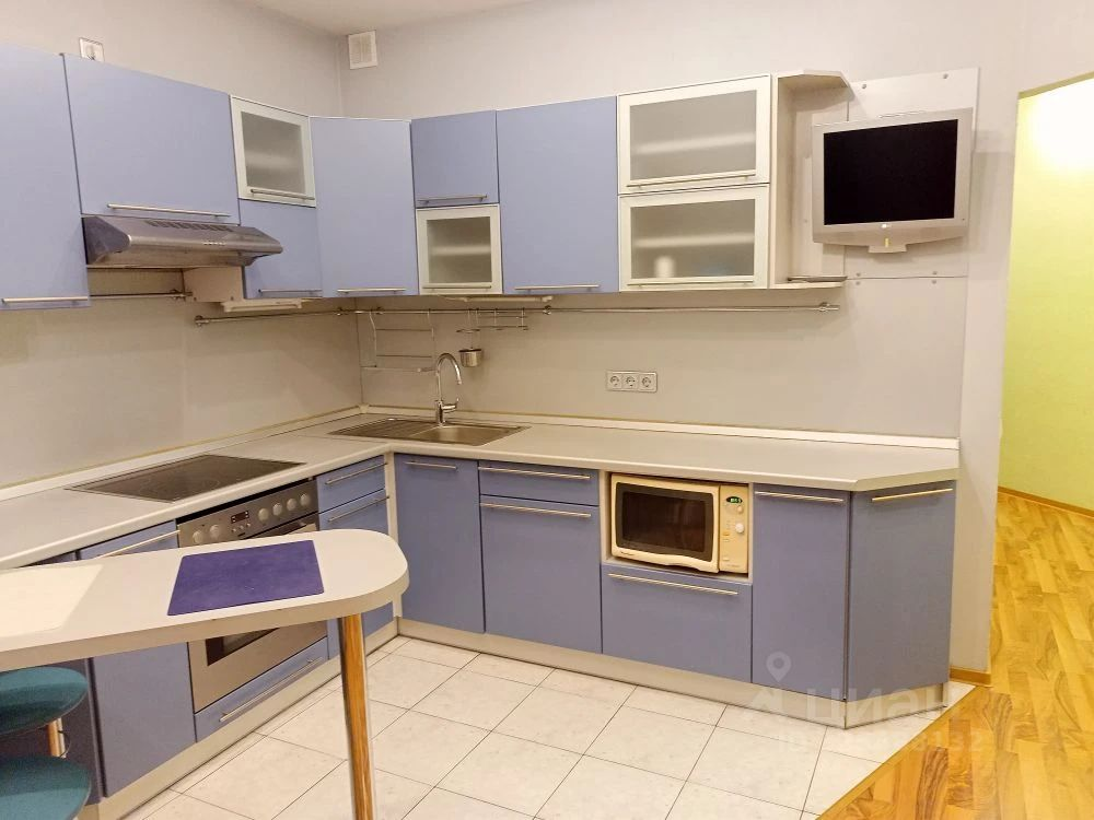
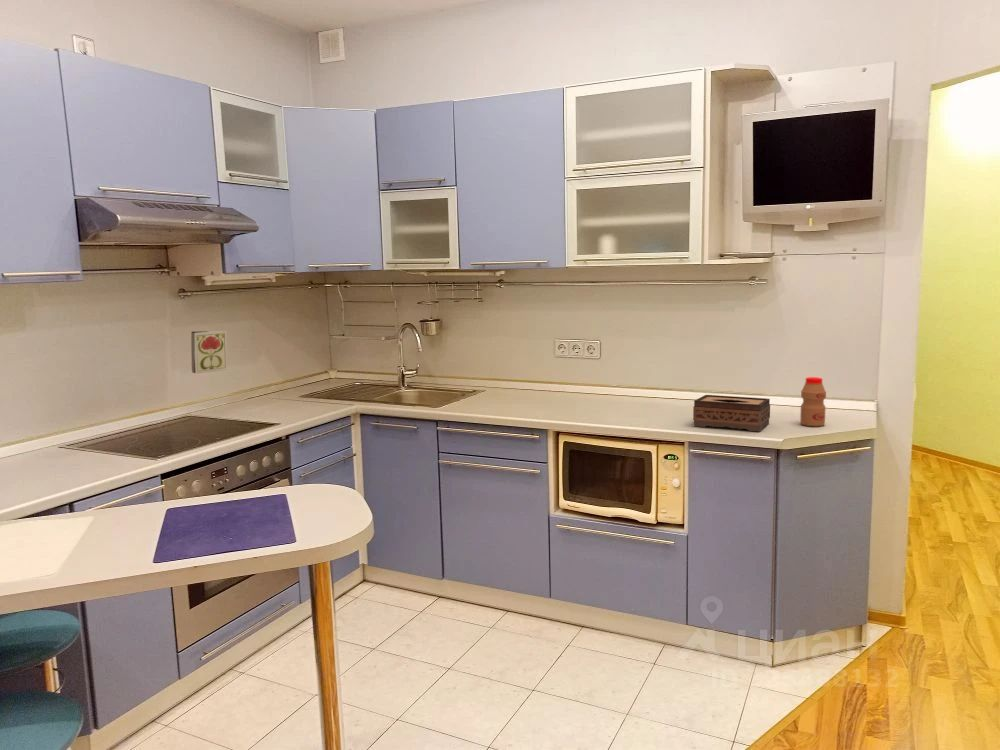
+ bottle (813, 401)
+ decorative tile (209, 351)
+ tissue box (731, 412)
